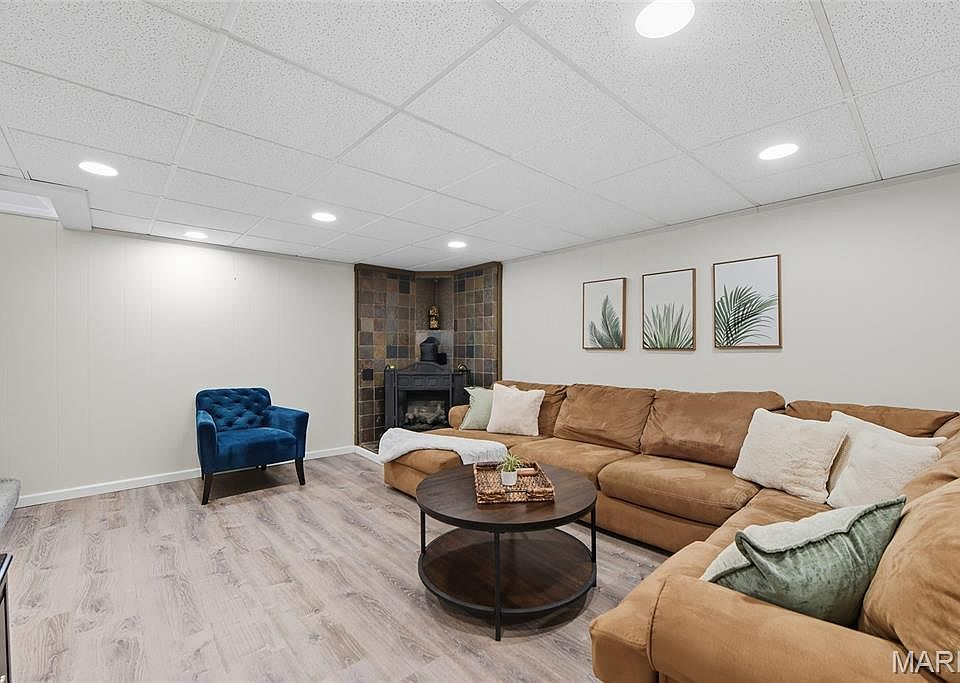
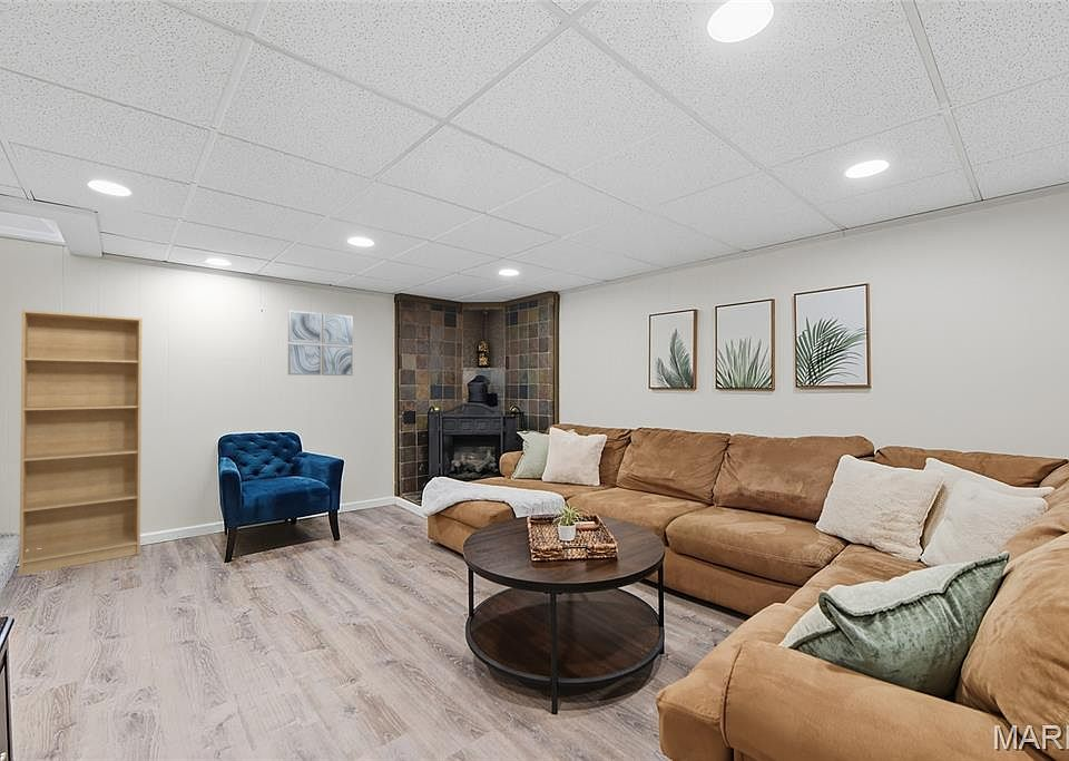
+ bookshelf (84, 437)
+ wall art (322, 345)
